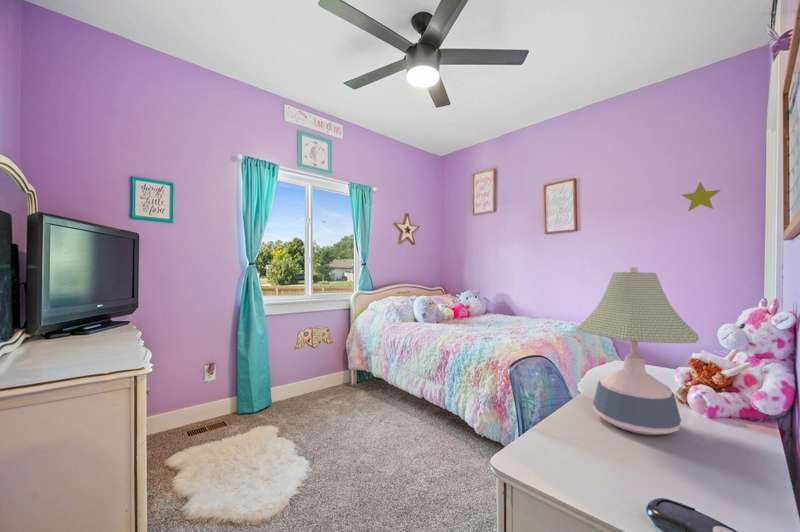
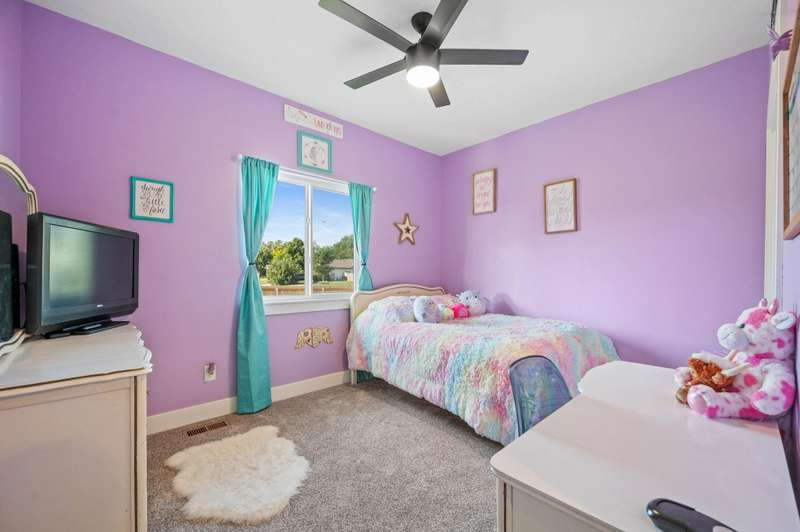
- decorative star (700, 195)
- desk lamp (634, 345)
